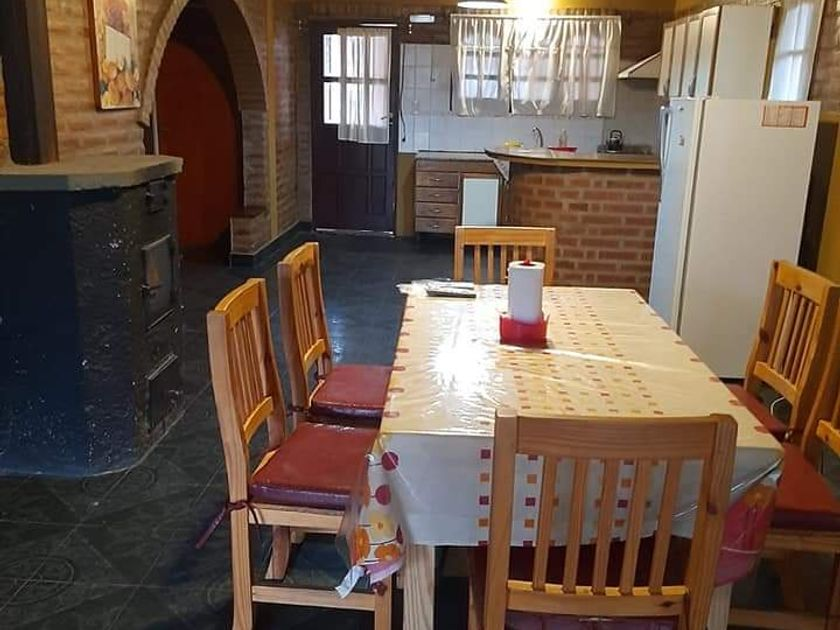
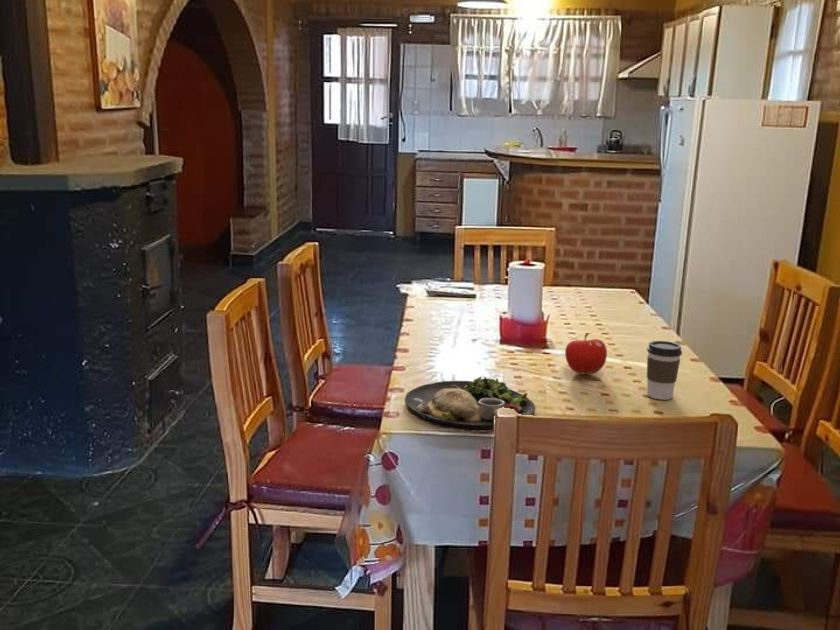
+ dinner plate (470, 394)
+ coffee cup (662, 370)
+ fruit (586, 354)
